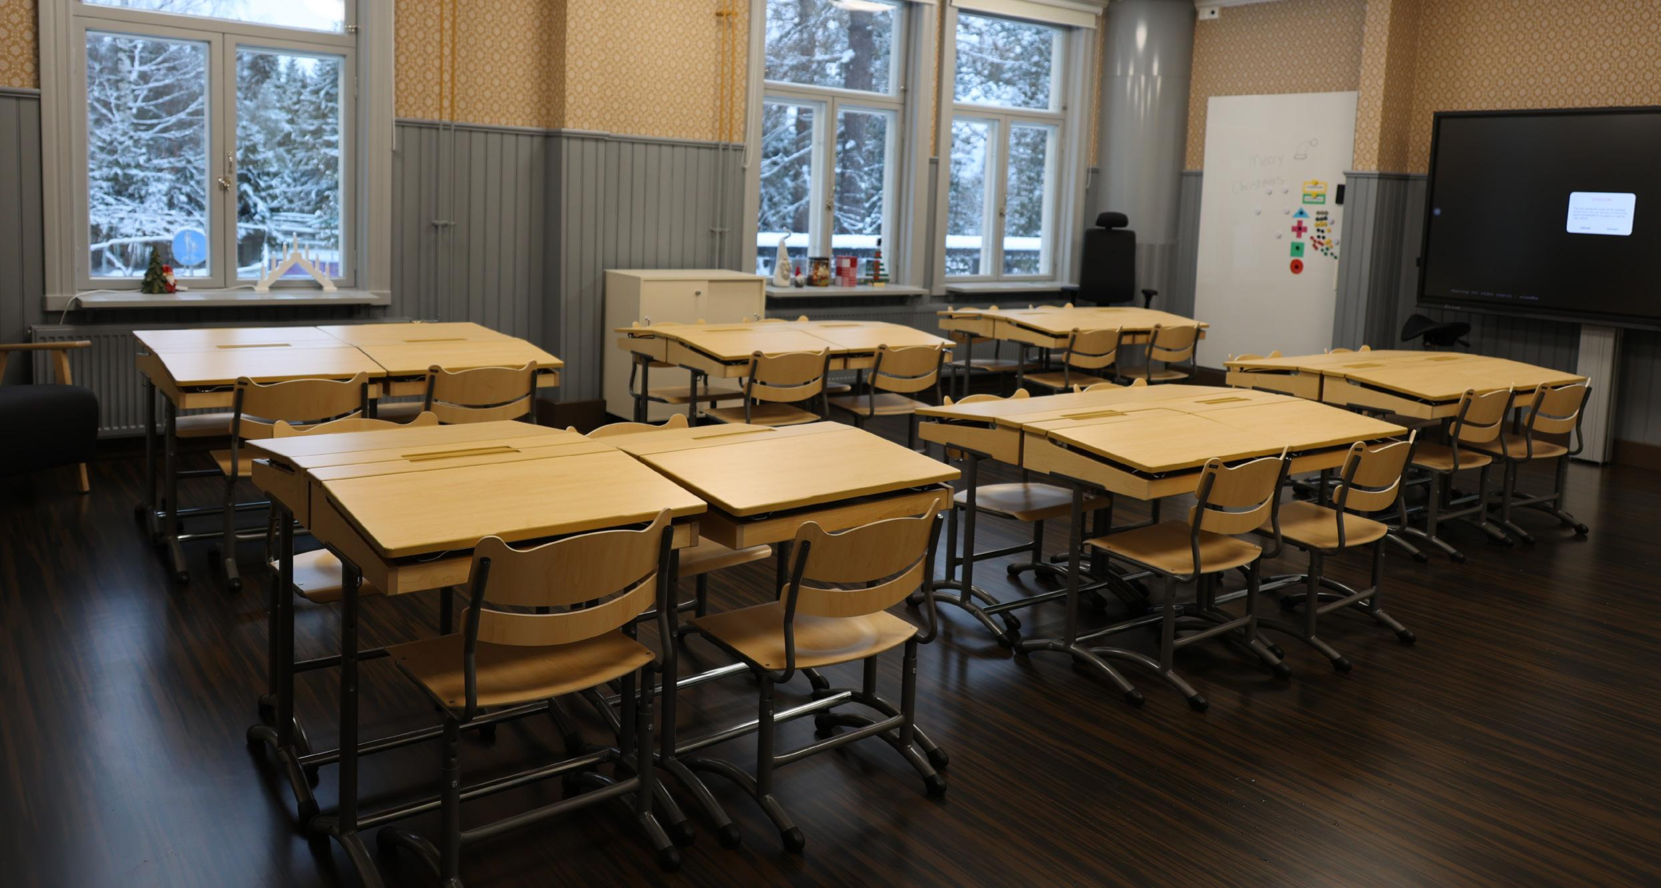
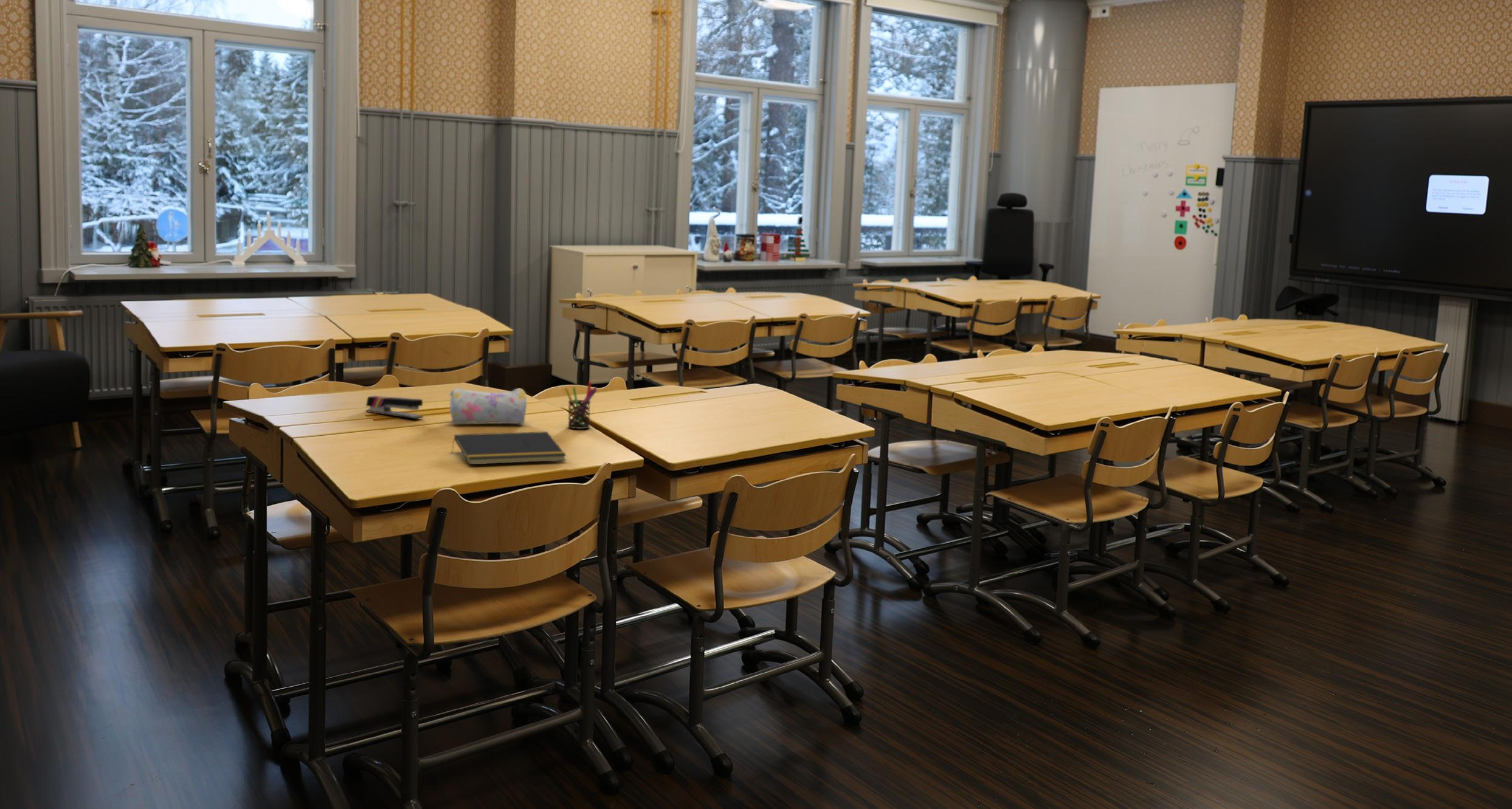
+ pencil case (488, 406)
+ stapler (394, 405)
+ notepad (509, 447)
+ pen holder (579, 404)
